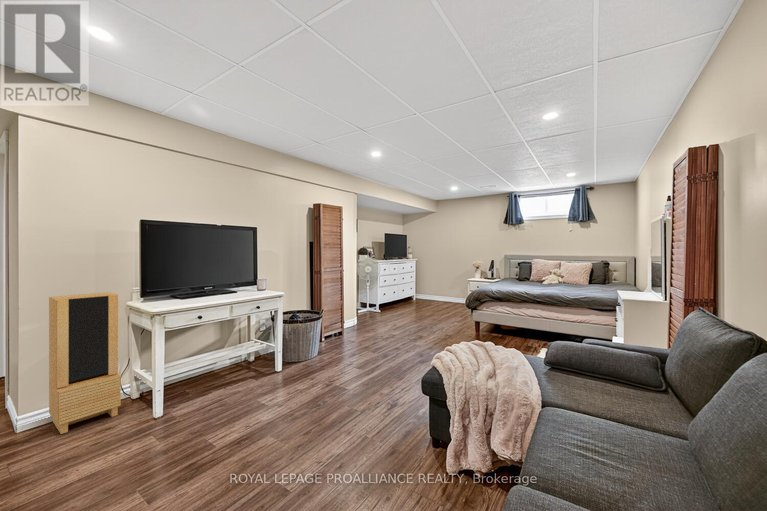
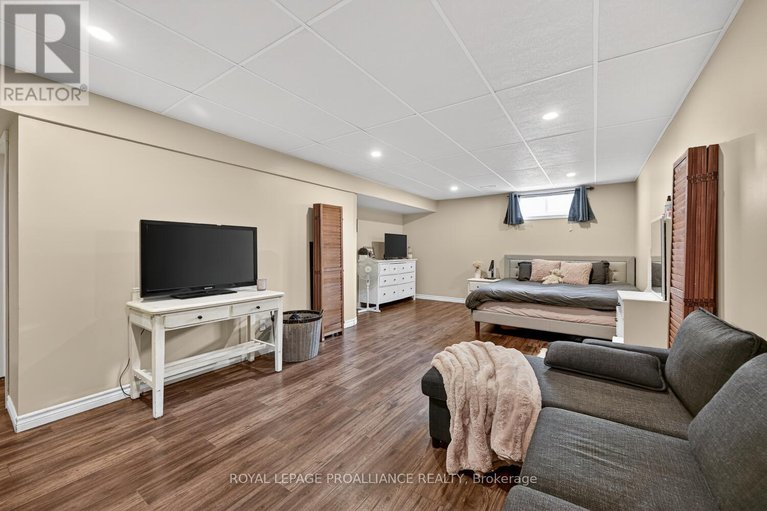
- storage cabinet (86, 357)
